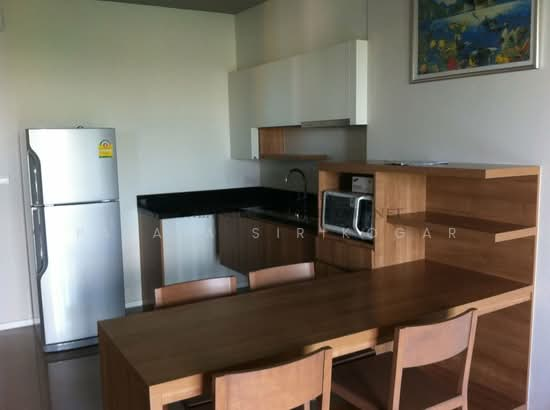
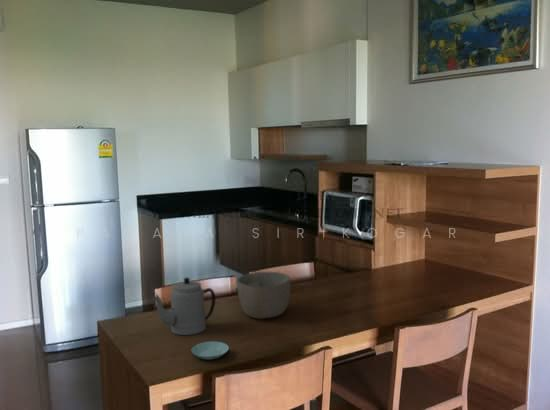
+ saucer (210, 351)
+ bowl (264, 296)
+ teapot (185, 303)
